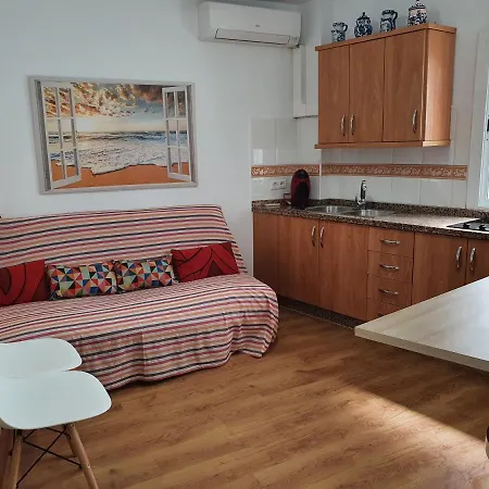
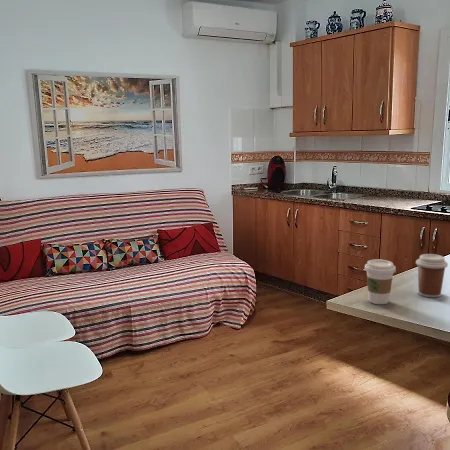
+ coffee cup (379, 281)
+ coffee cup (430, 275)
